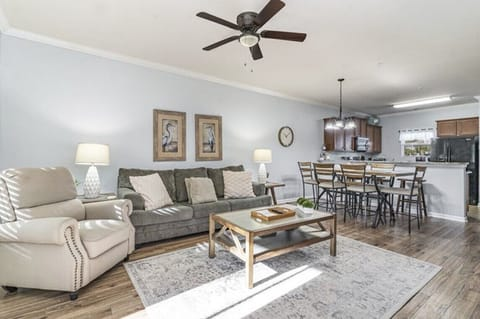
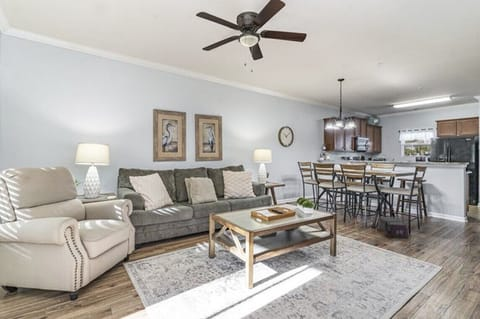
+ air purifier (392, 227)
